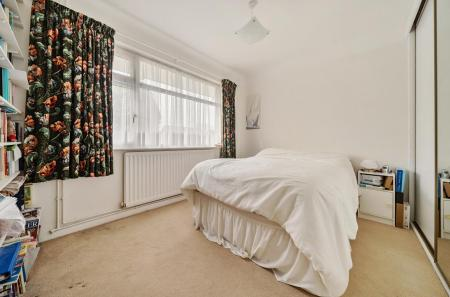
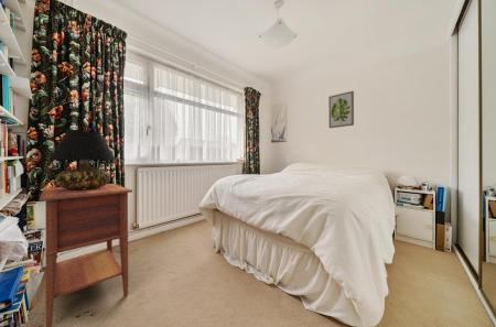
+ table lamp (84, 160)
+ wall art (341, 110)
+ nightstand (86, 239)
